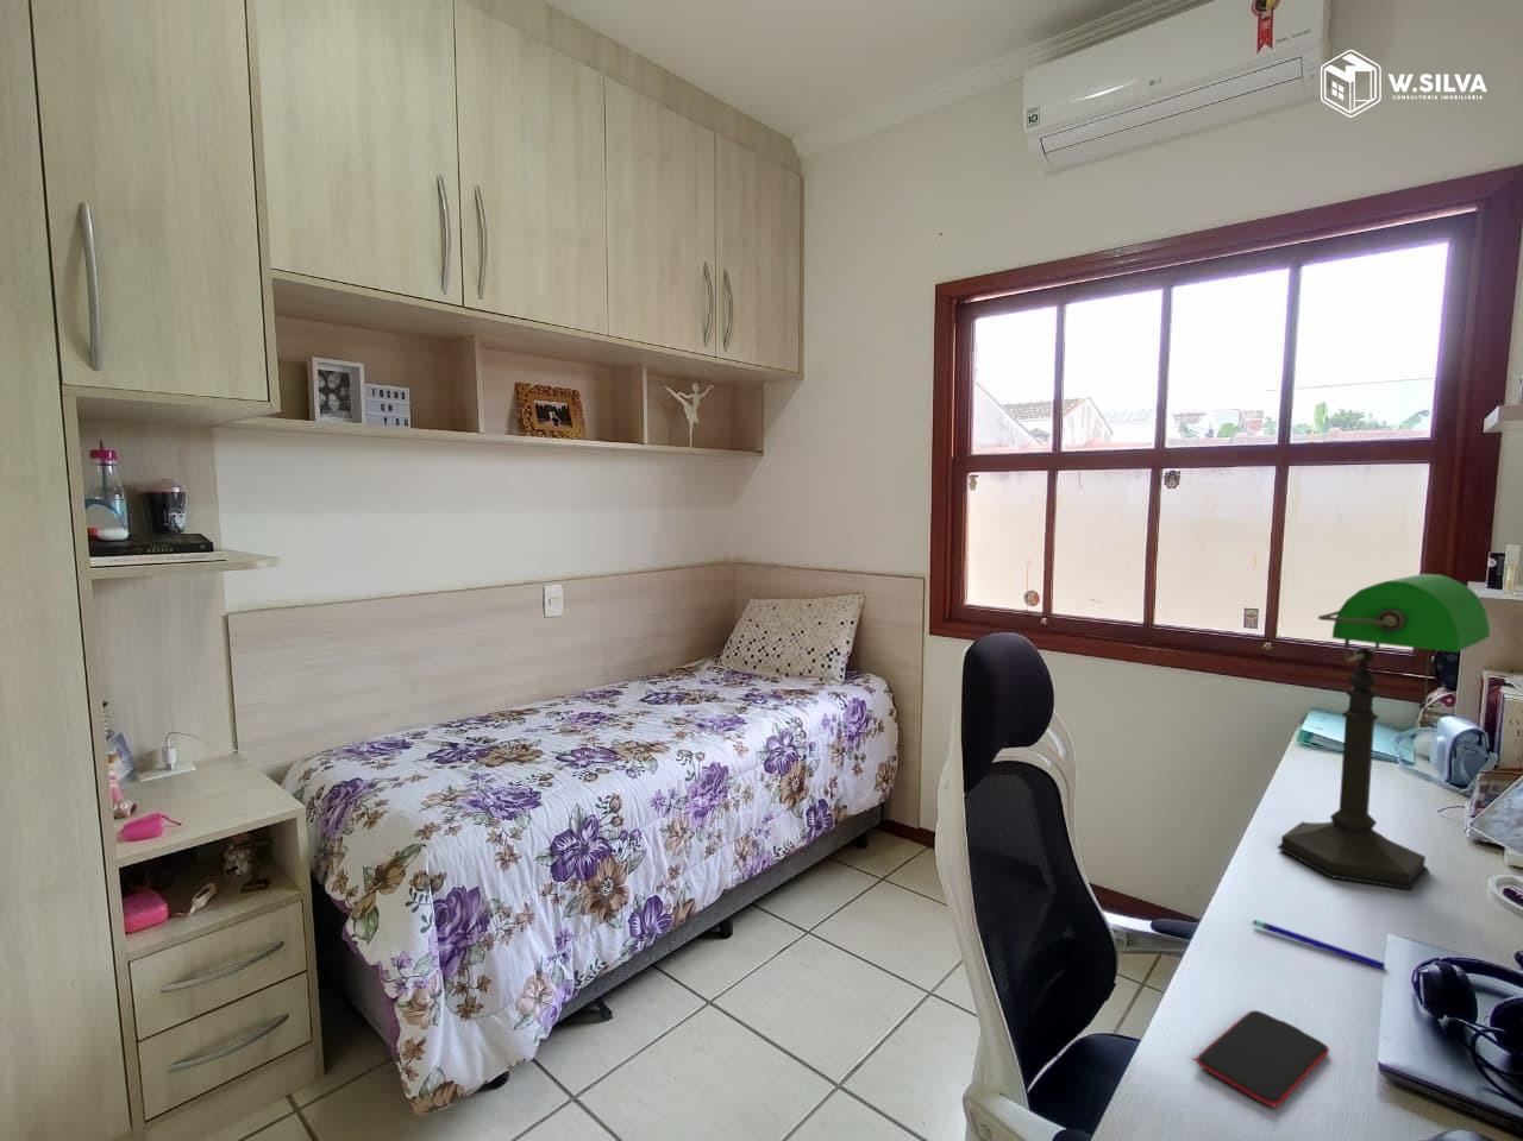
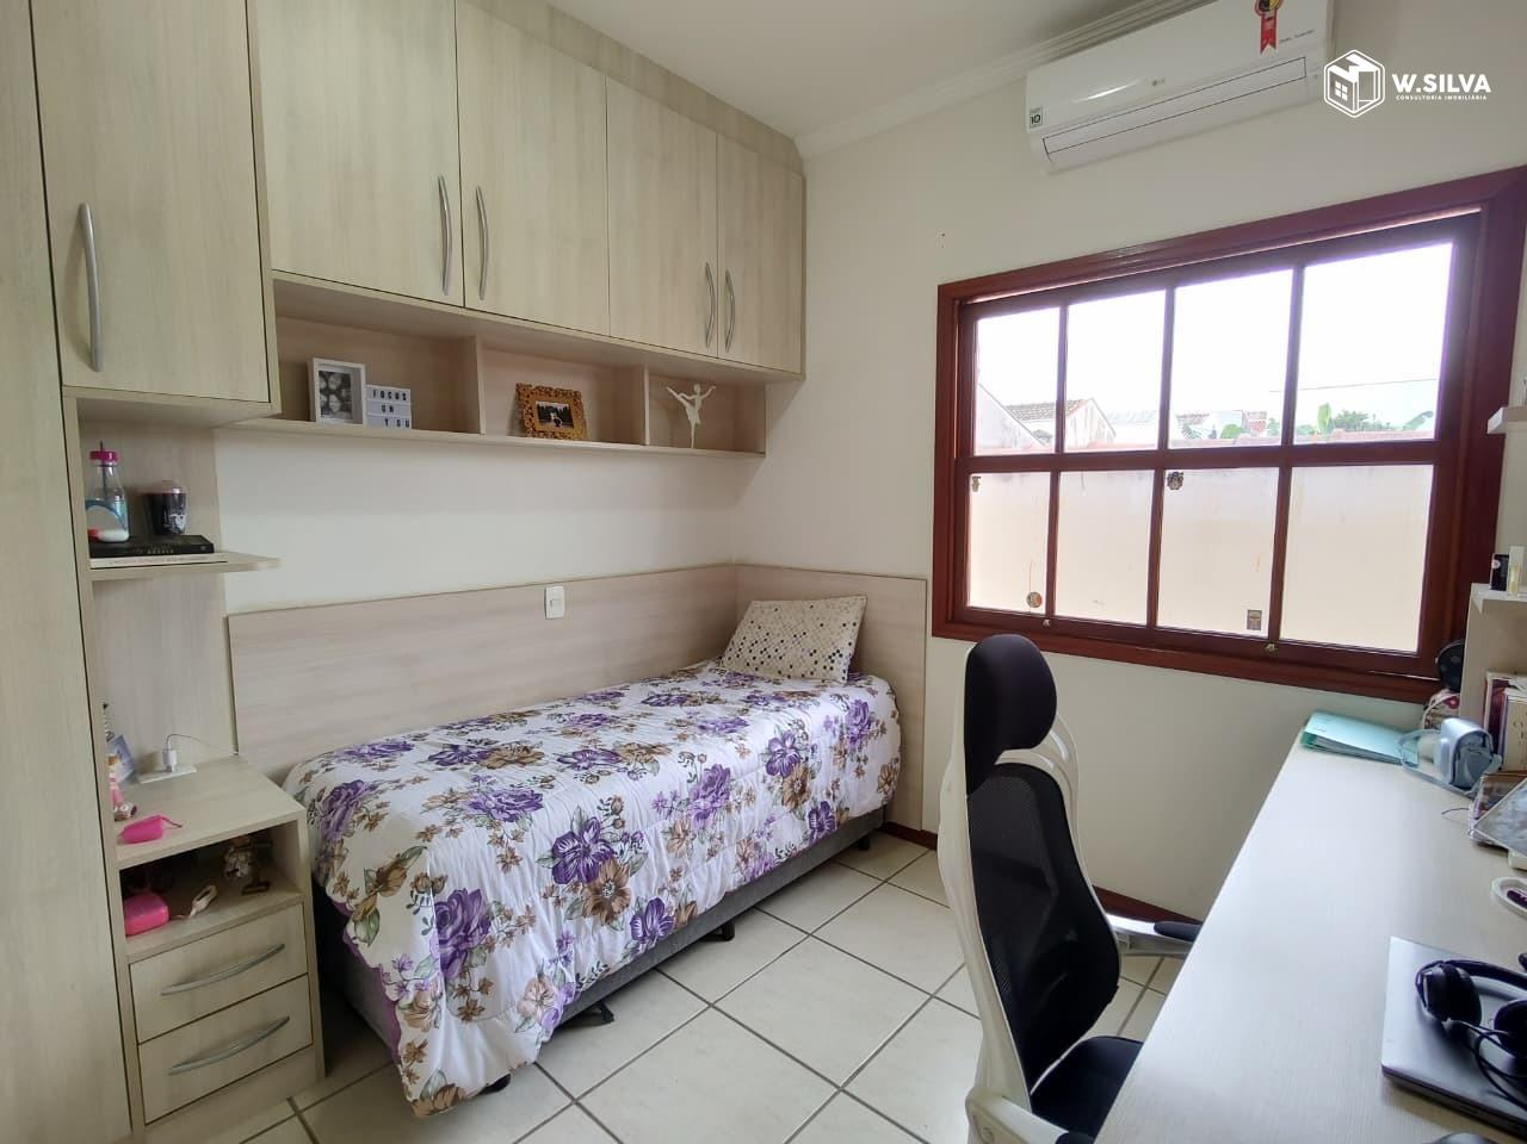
- pen (1314, 942)
- desk lamp (1373, 723)
- smartphone (1263, 1054)
